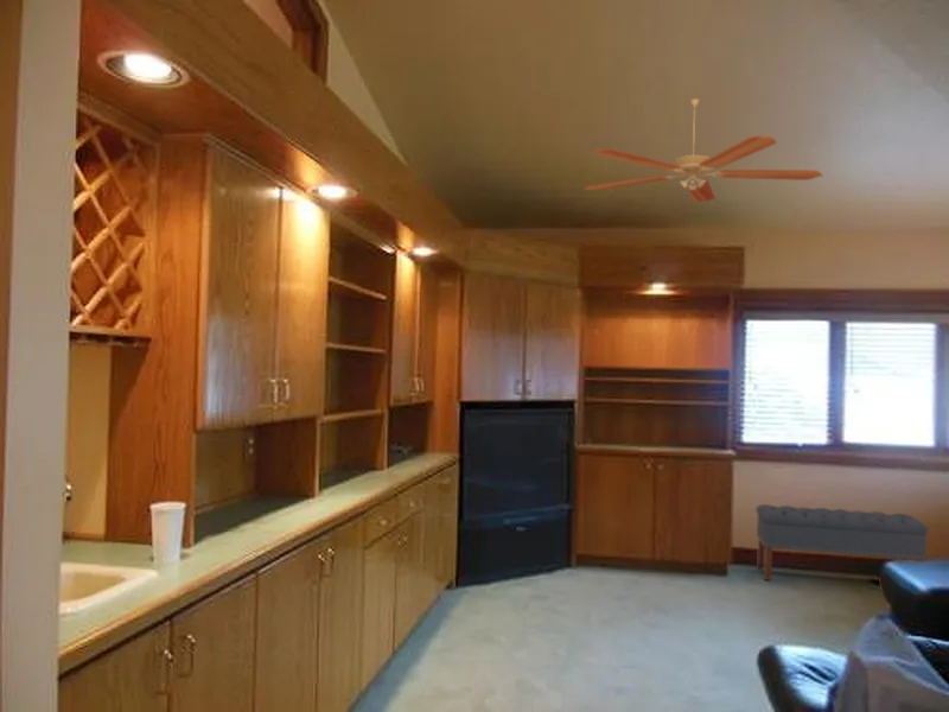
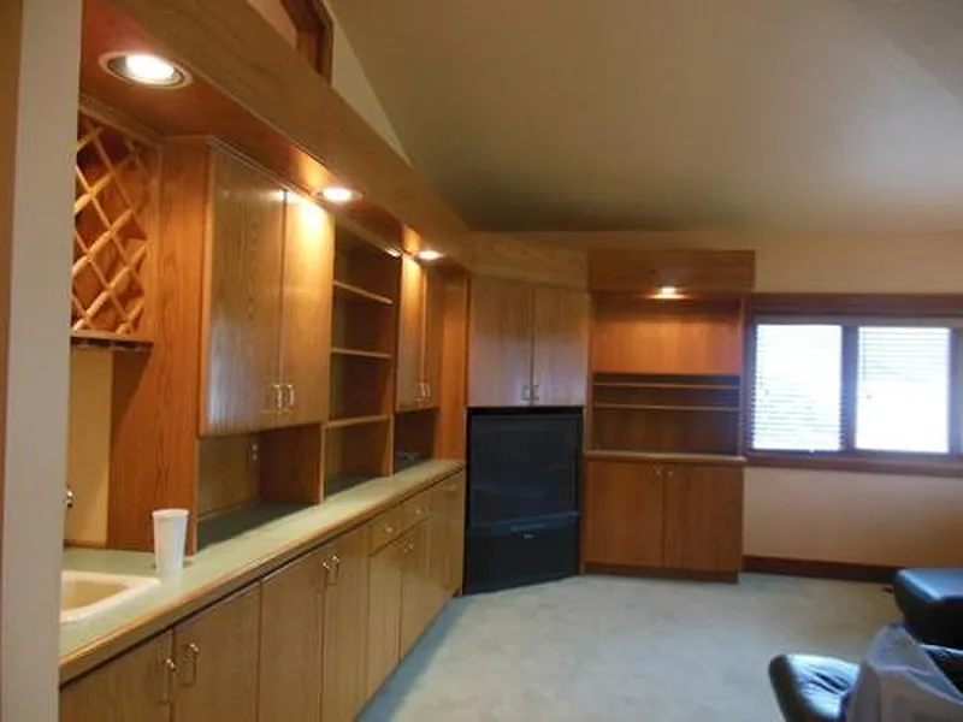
- bench (836, 545)
- ceiling fan (693, 146)
